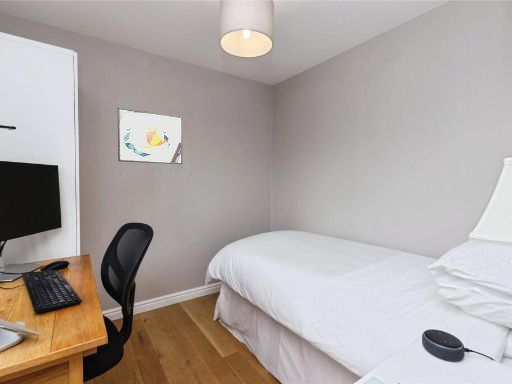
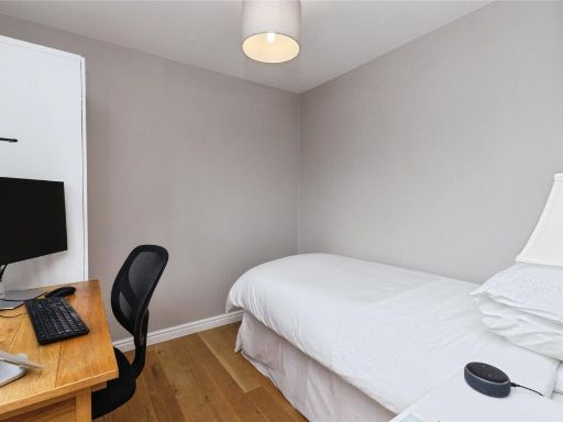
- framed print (152, 137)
